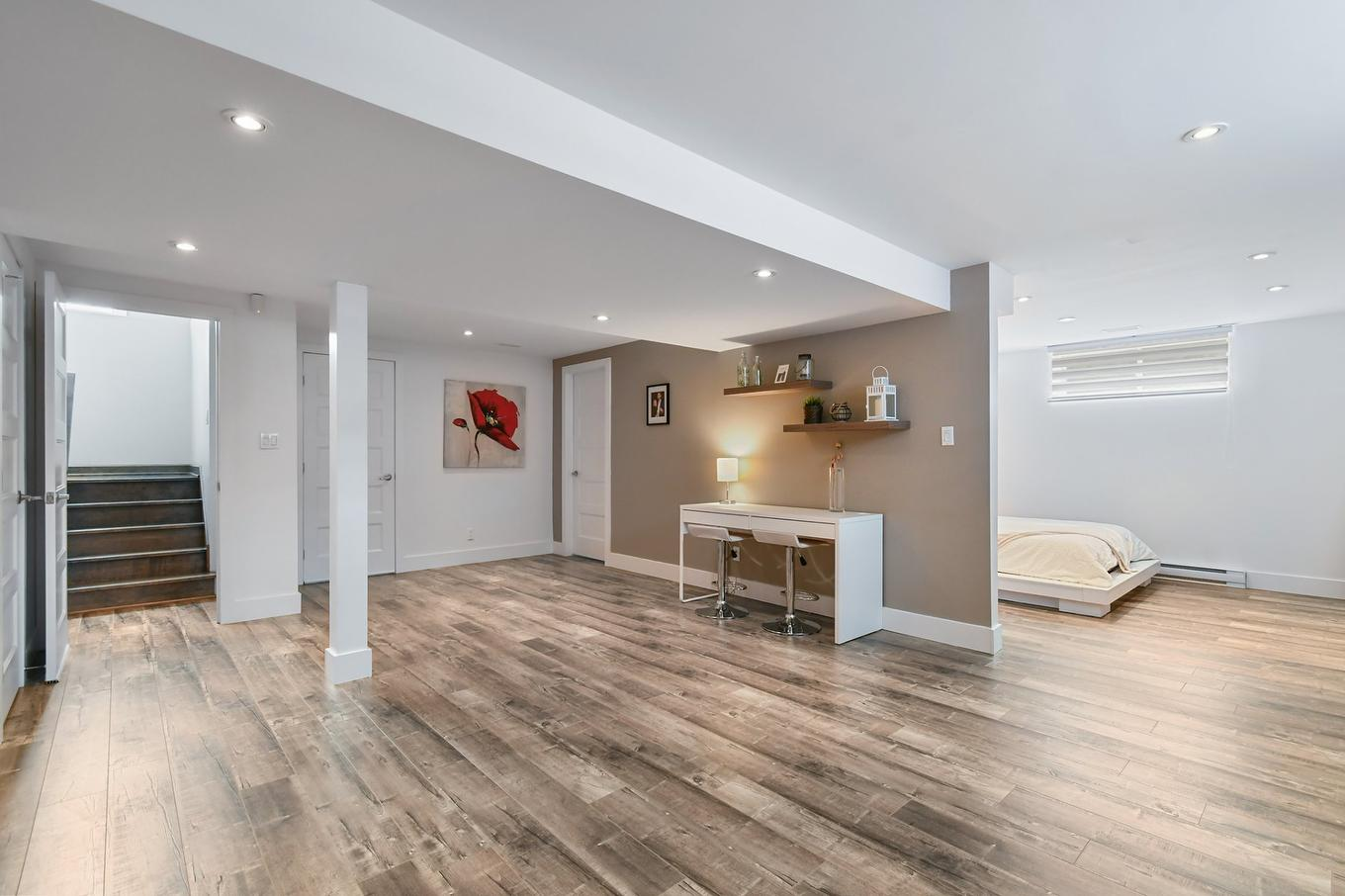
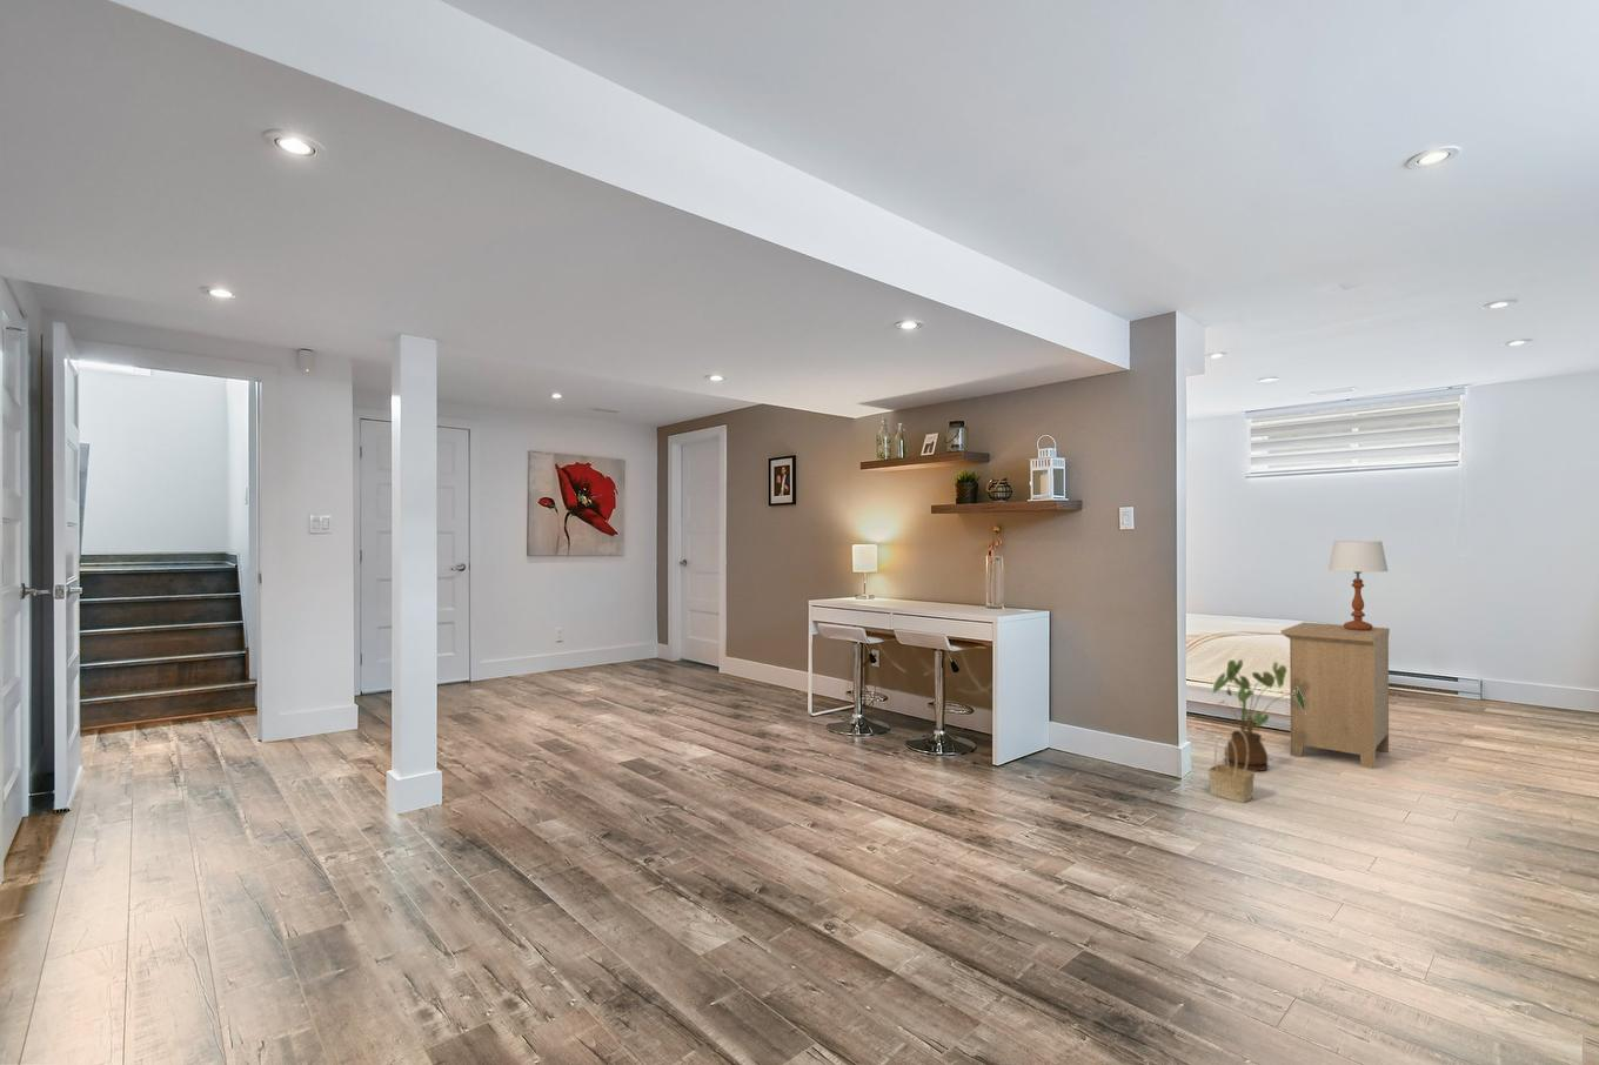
+ table lamp (1356, 585)
+ nightstand (1335, 691)
+ basket (1230, 767)
+ house plant (1255, 714)
